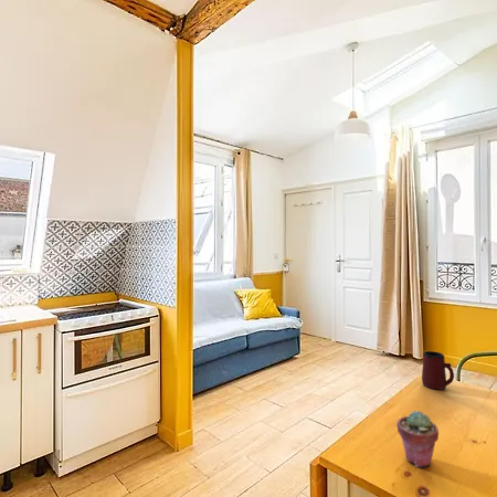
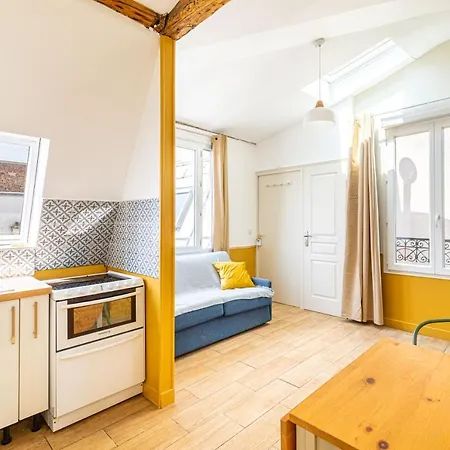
- mug (437, 370)
- potted succulent (417, 434)
